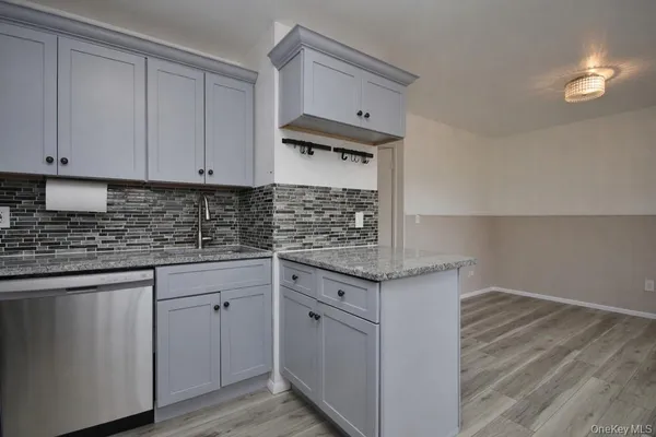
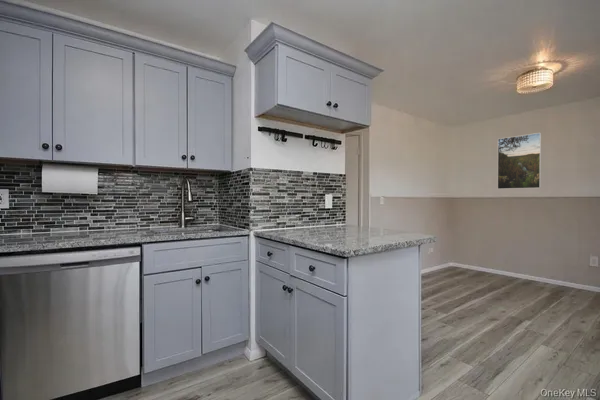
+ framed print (518, 162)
